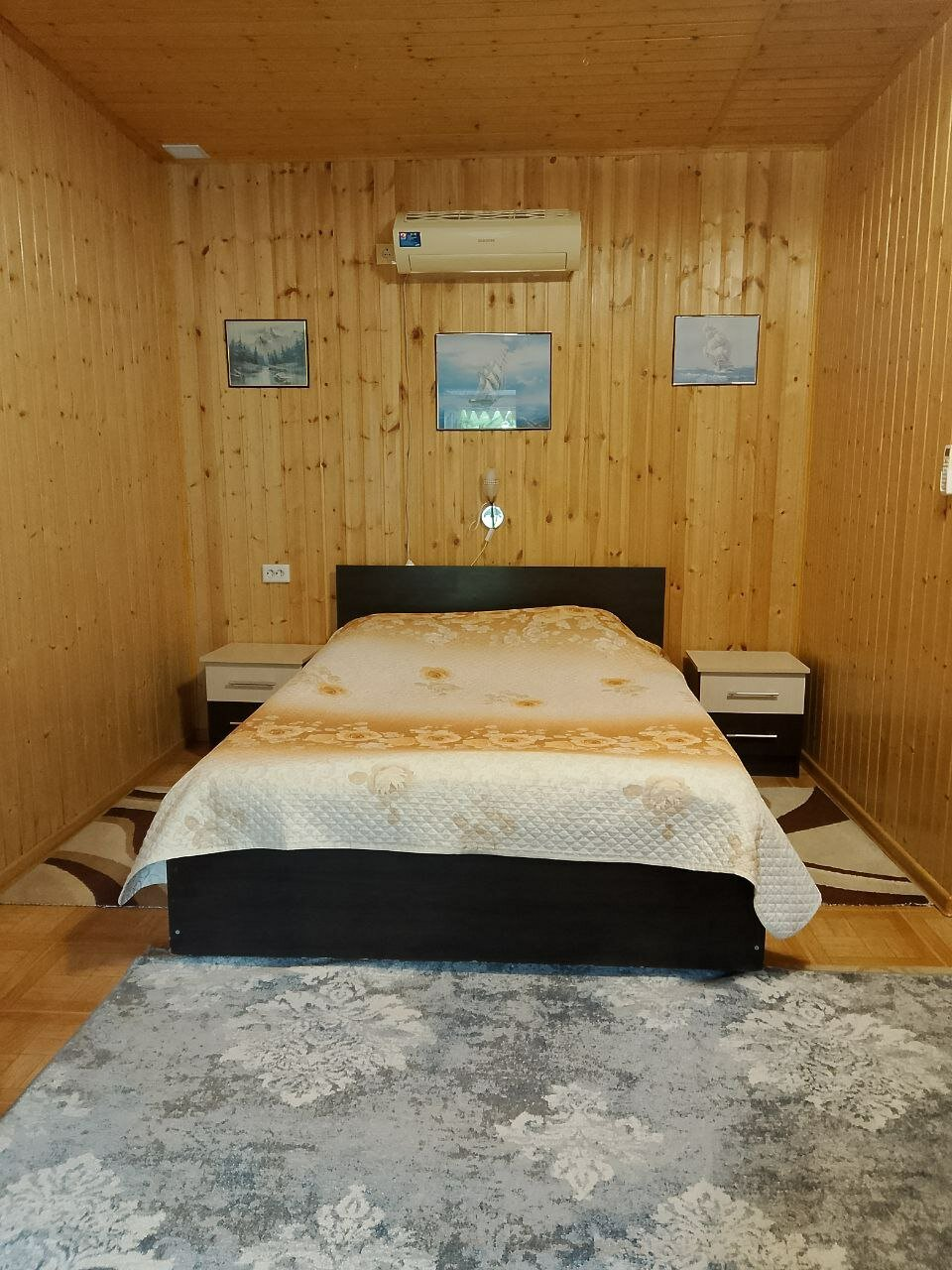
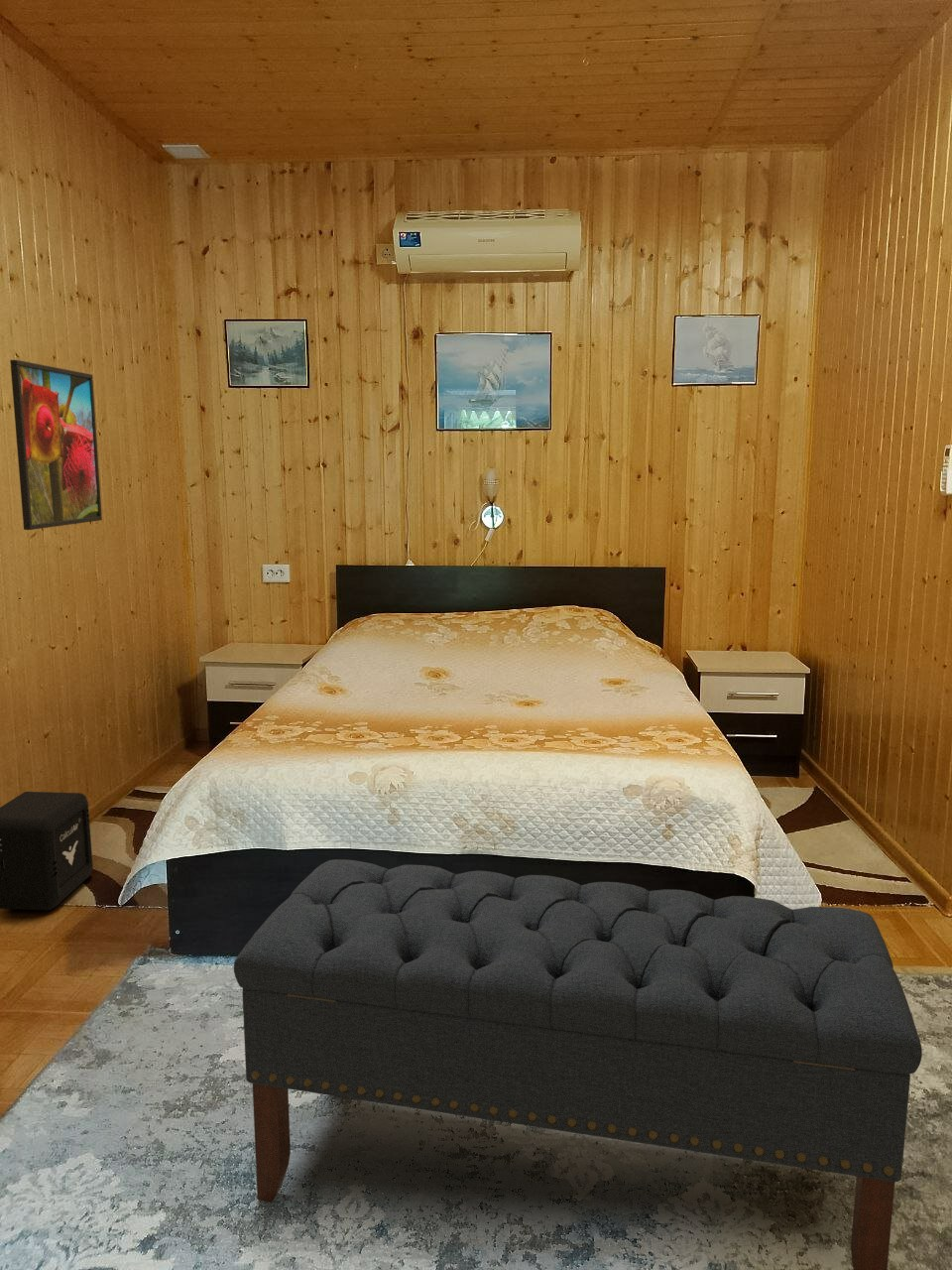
+ bench (566, 1047)
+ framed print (60, 446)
+ air purifier (41, 848)
